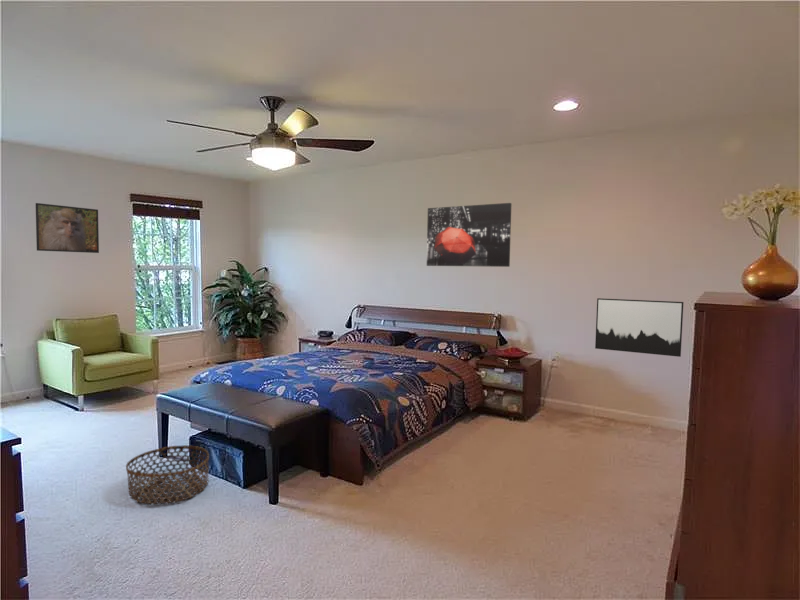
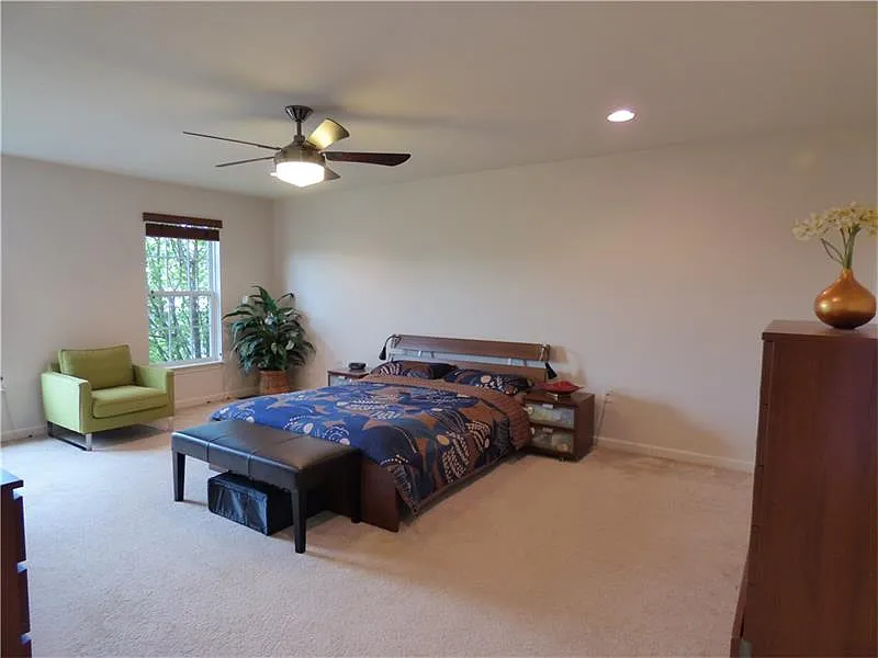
- wall art (637, 326)
- basket (170, 474)
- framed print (68, 229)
- wall art (466, 236)
